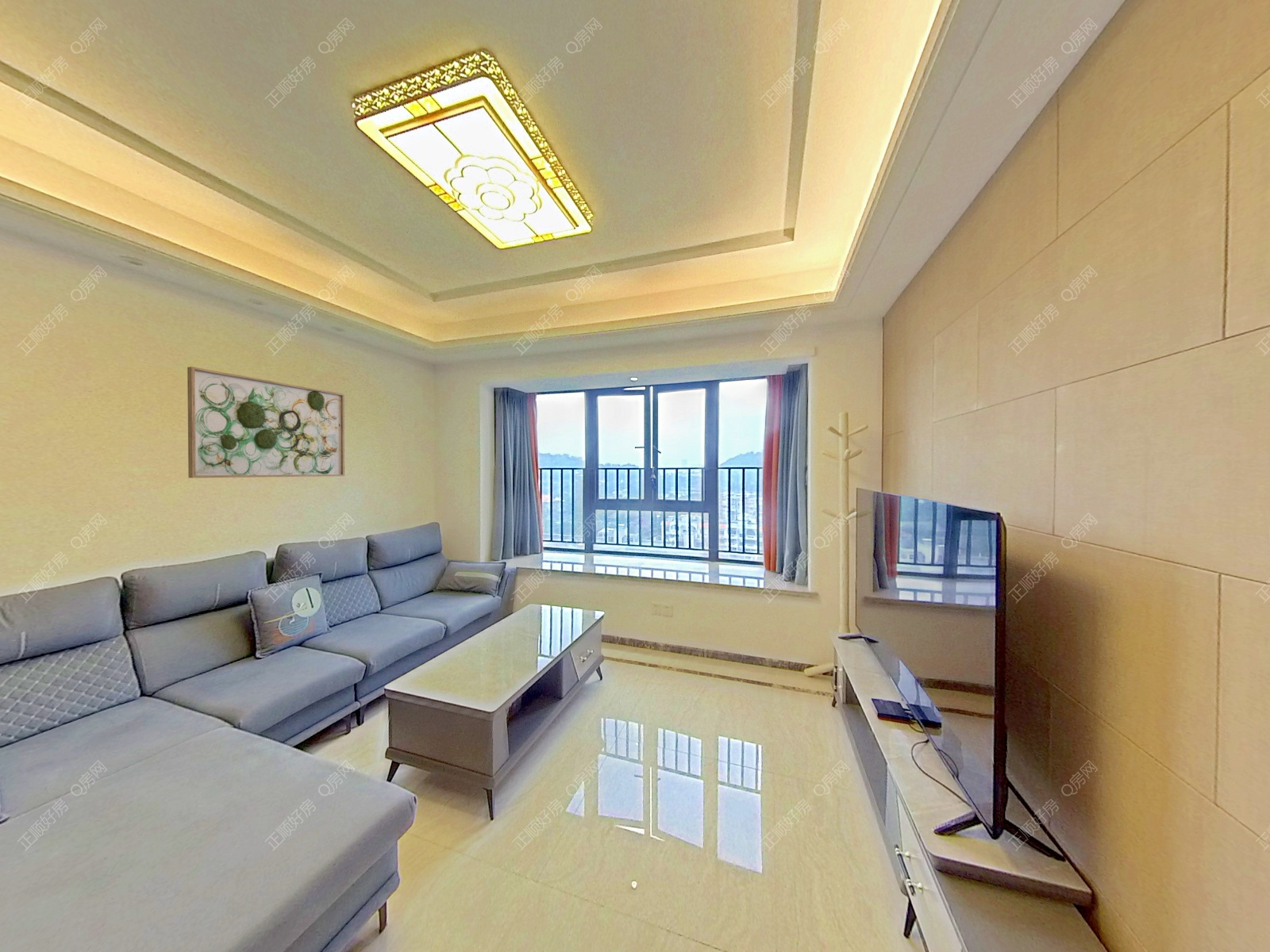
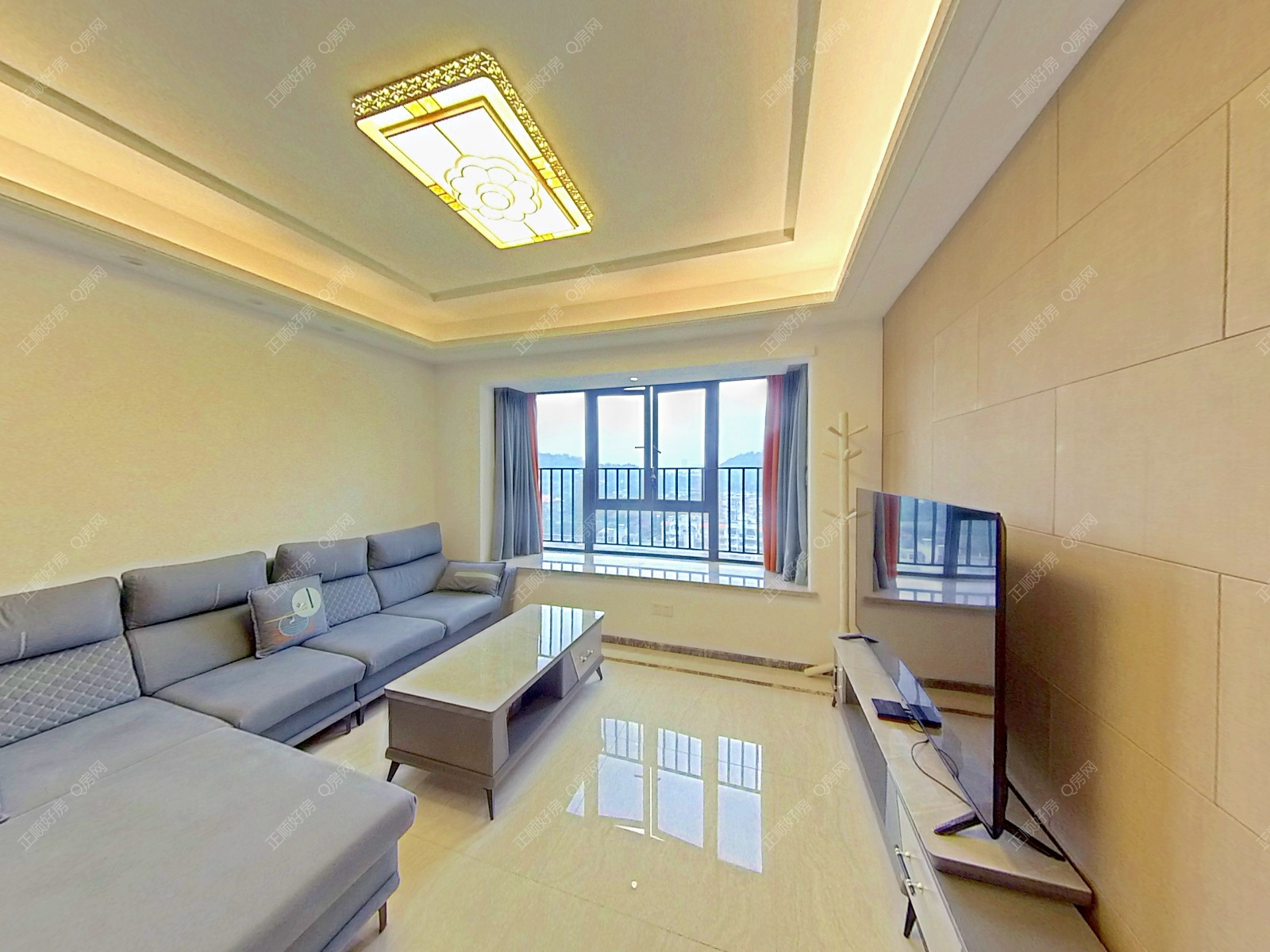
- wall art (279, 429)
